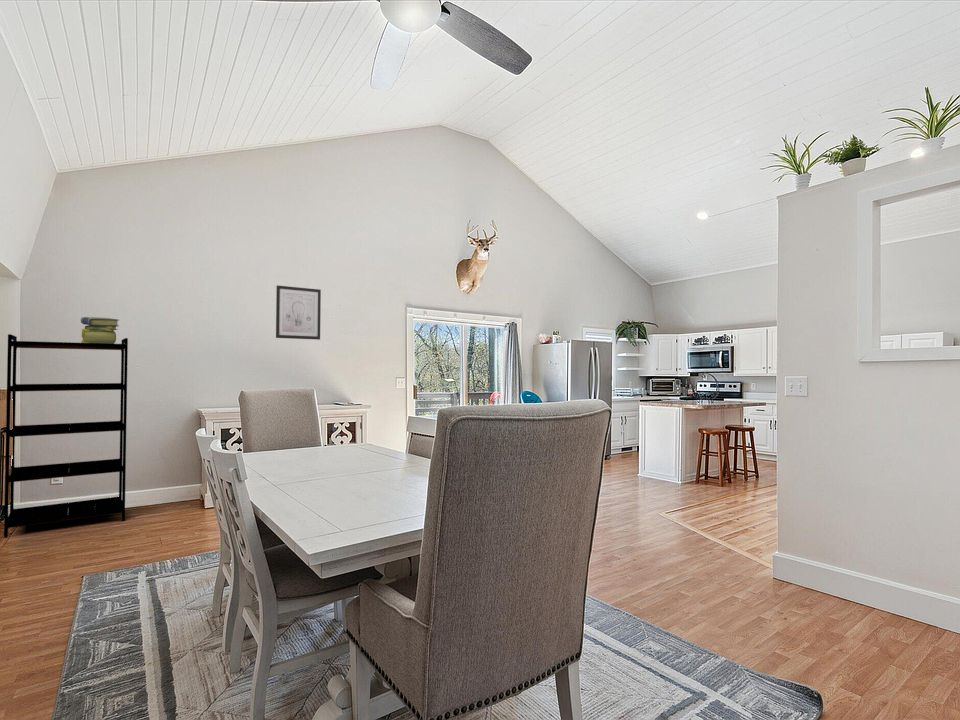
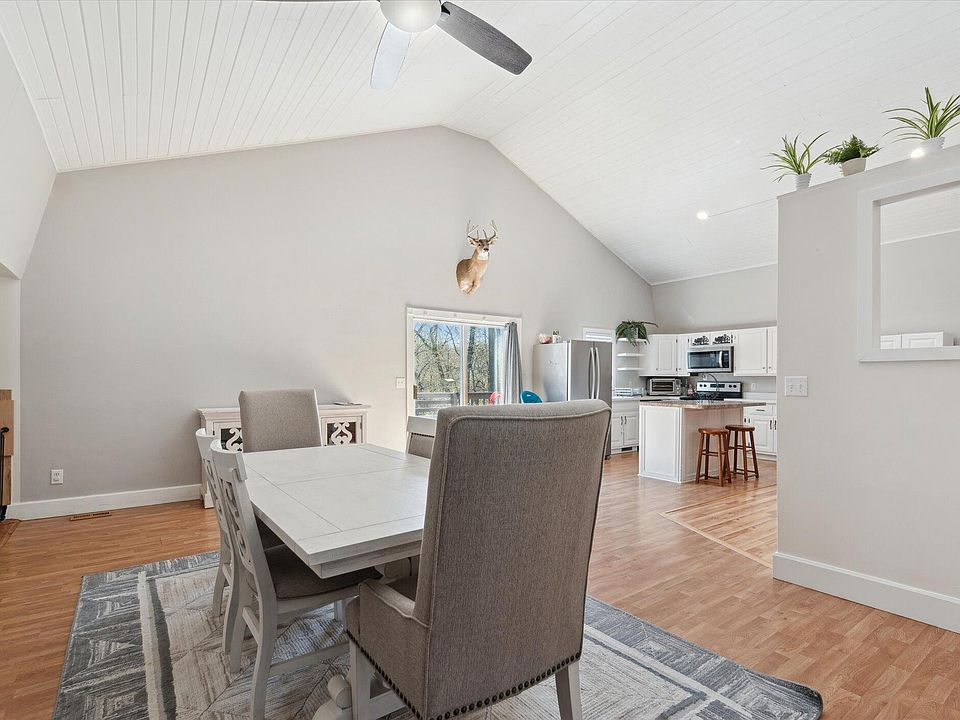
- stack of books (100, 330)
- shelving unit (70, 429)
- wall art (298, 313)
